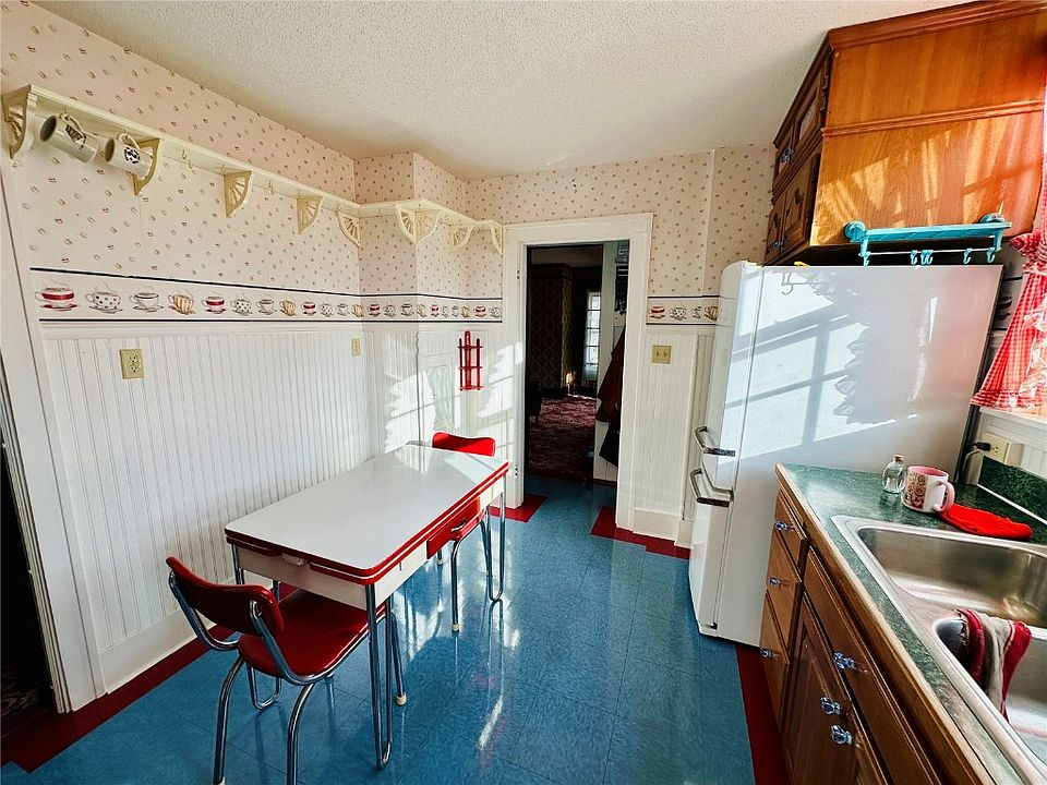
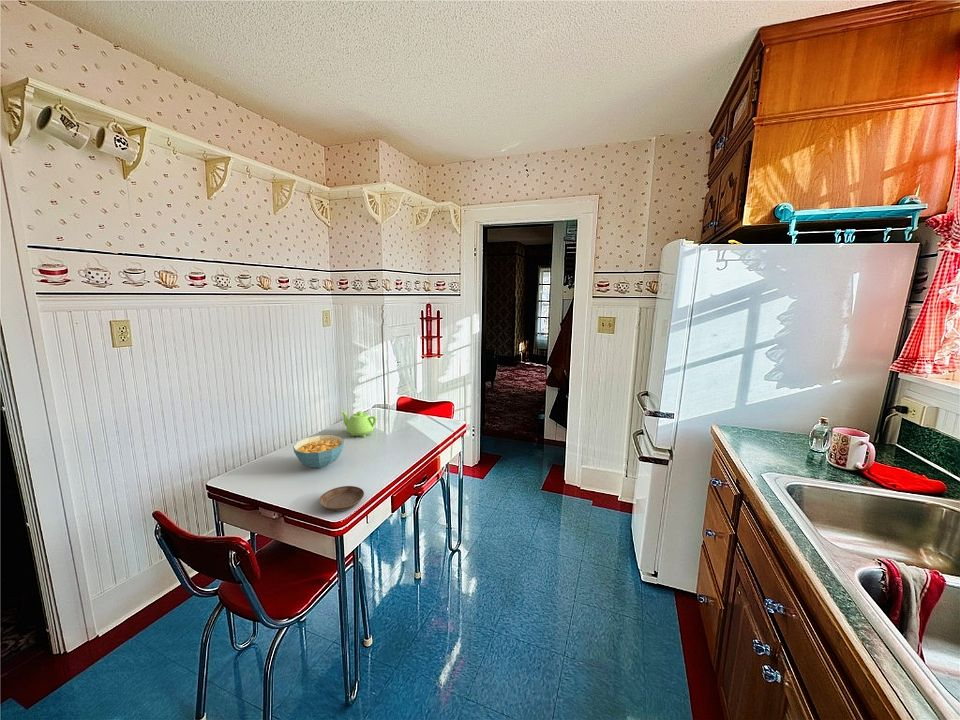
+ saucer (342, 499)
+ cereal bowl (319, 454)
+ teapot (359, 422)
